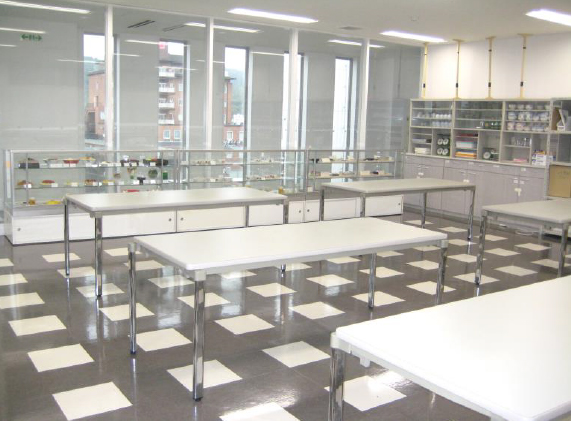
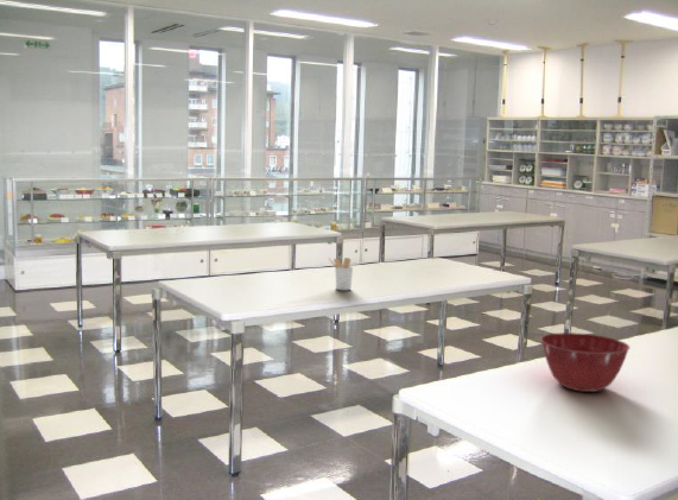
+ utensil holder (338, 272)
+ mixing bowl (582, 363)
